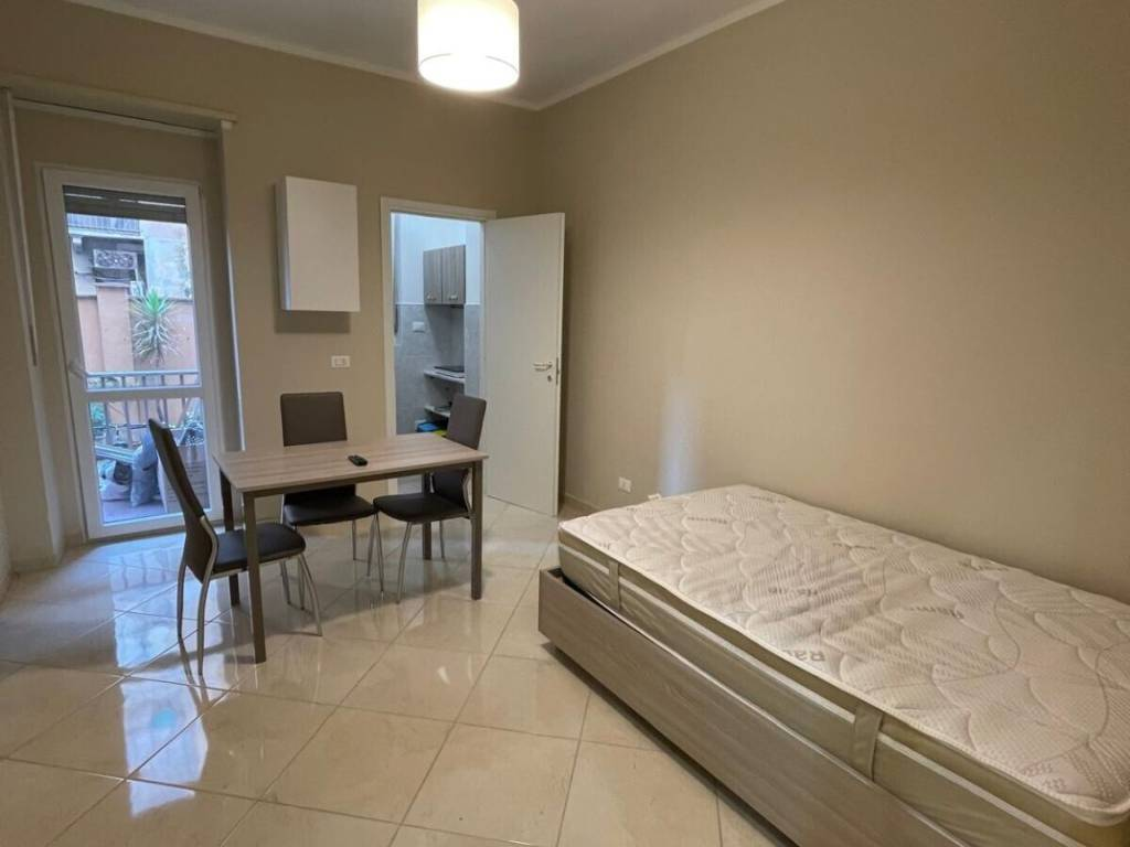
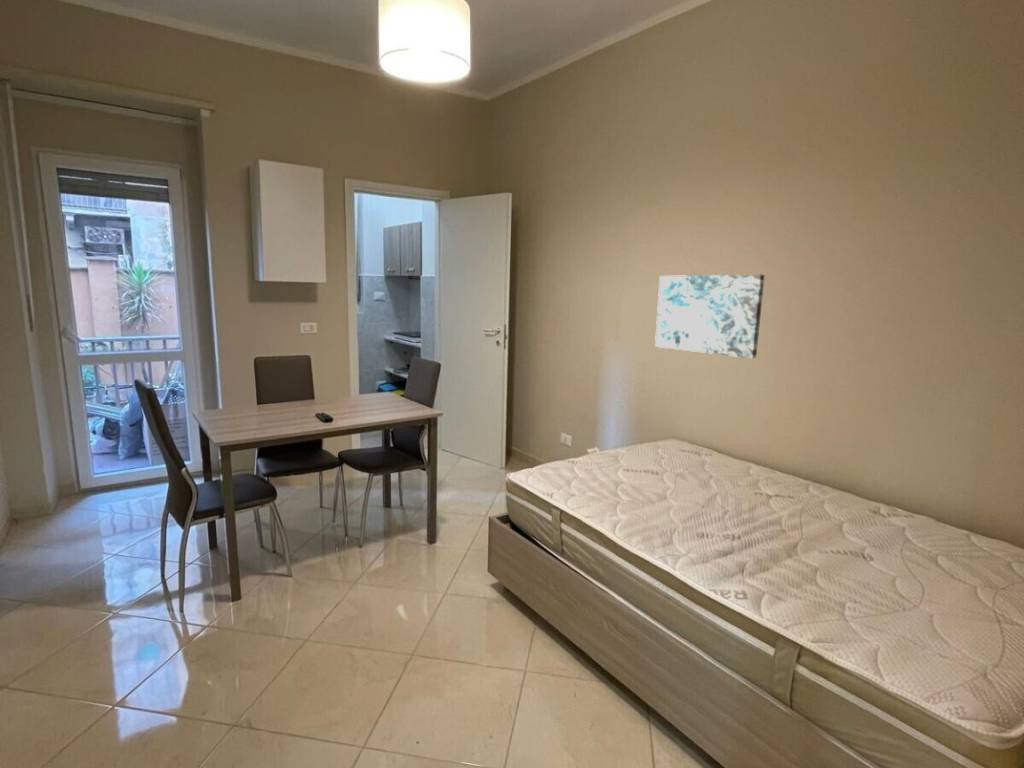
+ wall art (704, 314)
